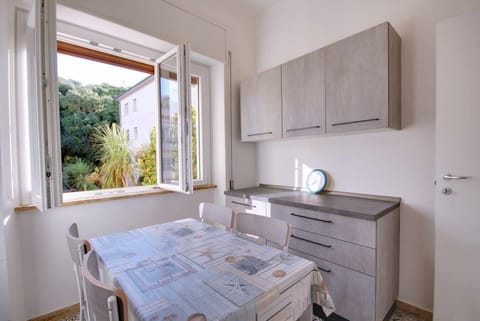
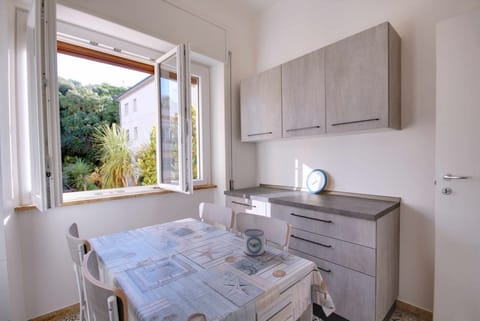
+ mug (252, 240)
